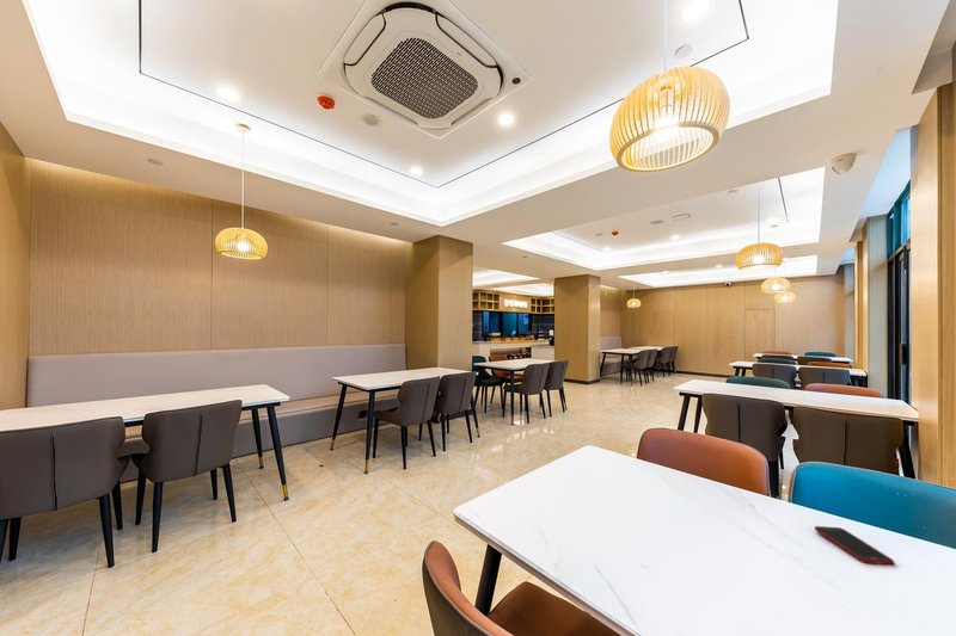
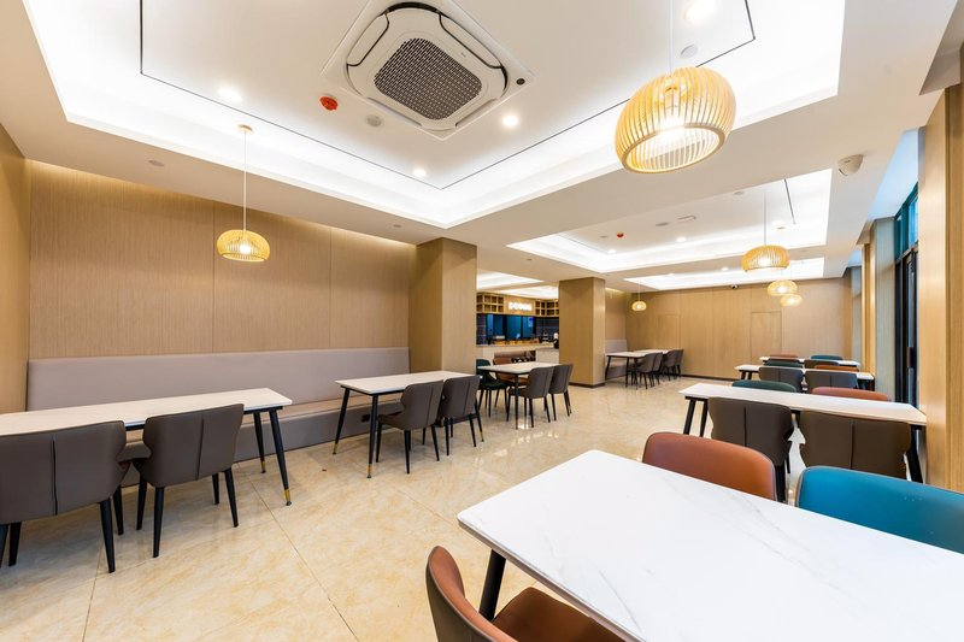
- cell phone (851, 544)
